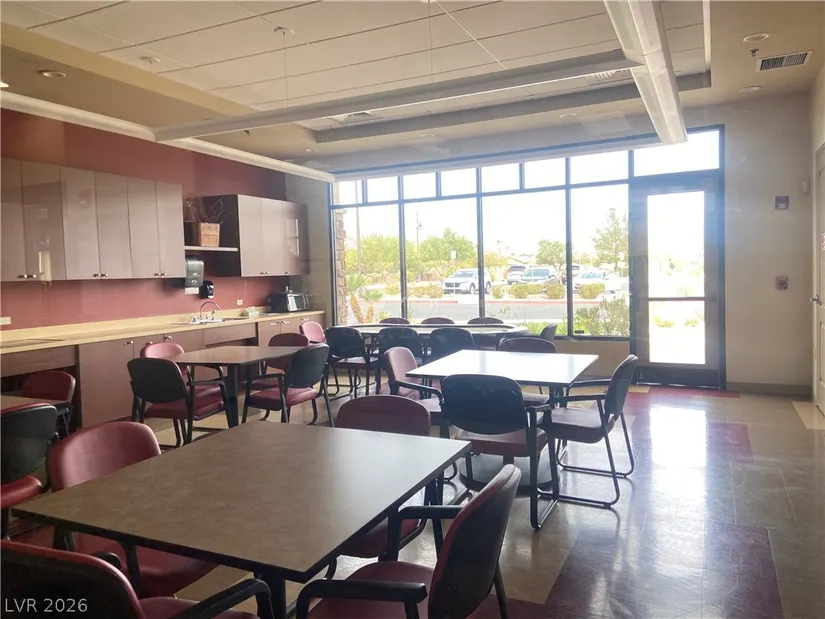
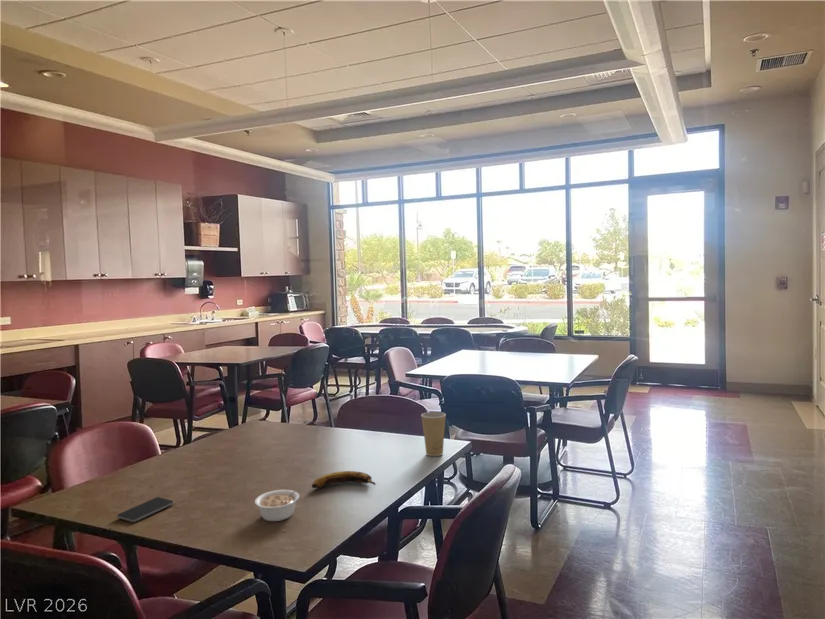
+ paper cup (434, 434)
+ smartphone (146, 509)
+ legume (278, 504)
+ banana (343, 480)
